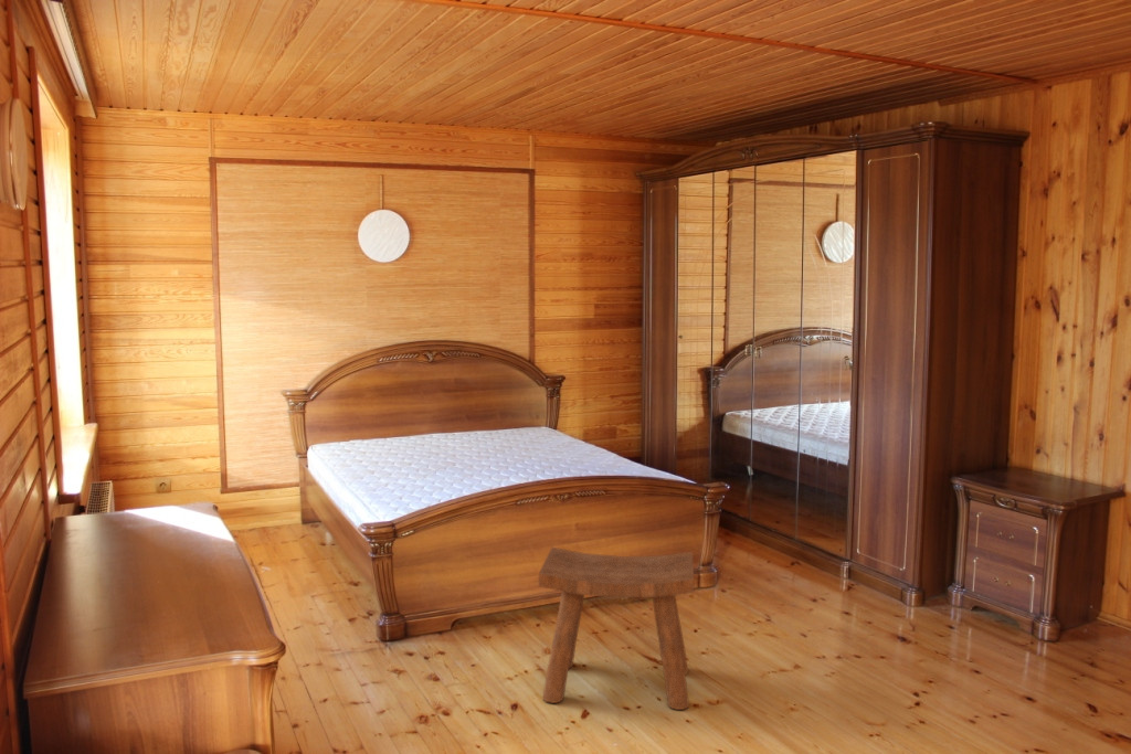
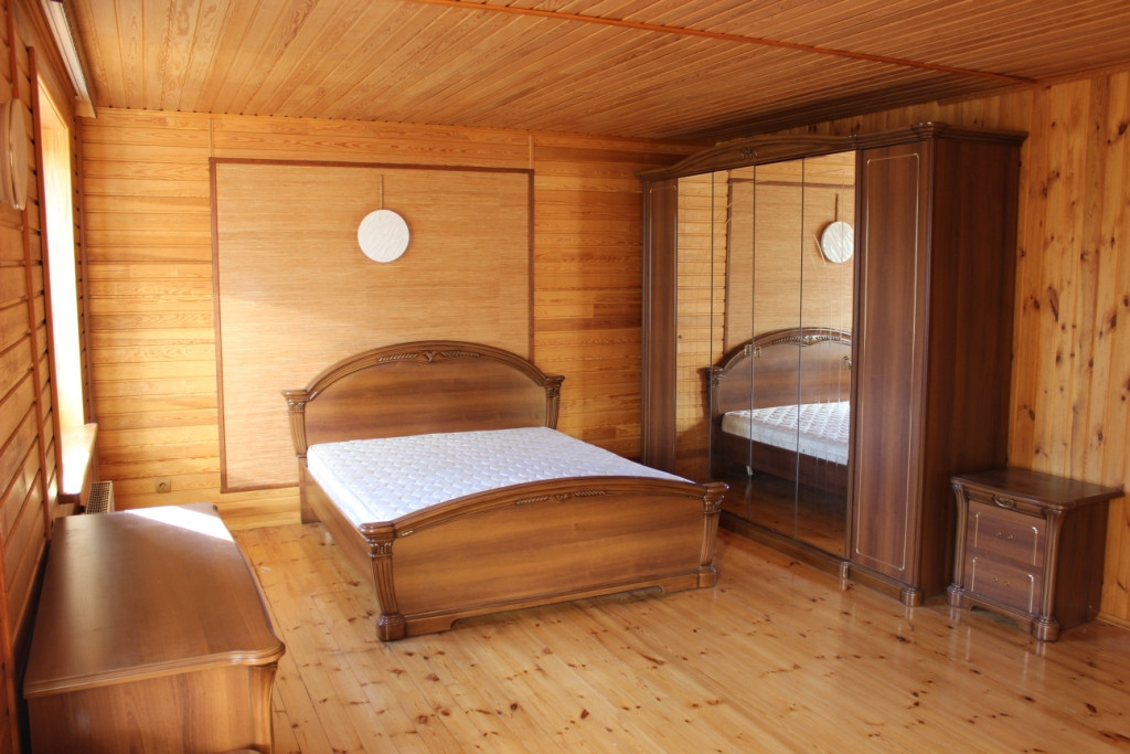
- stool (617, 596)
